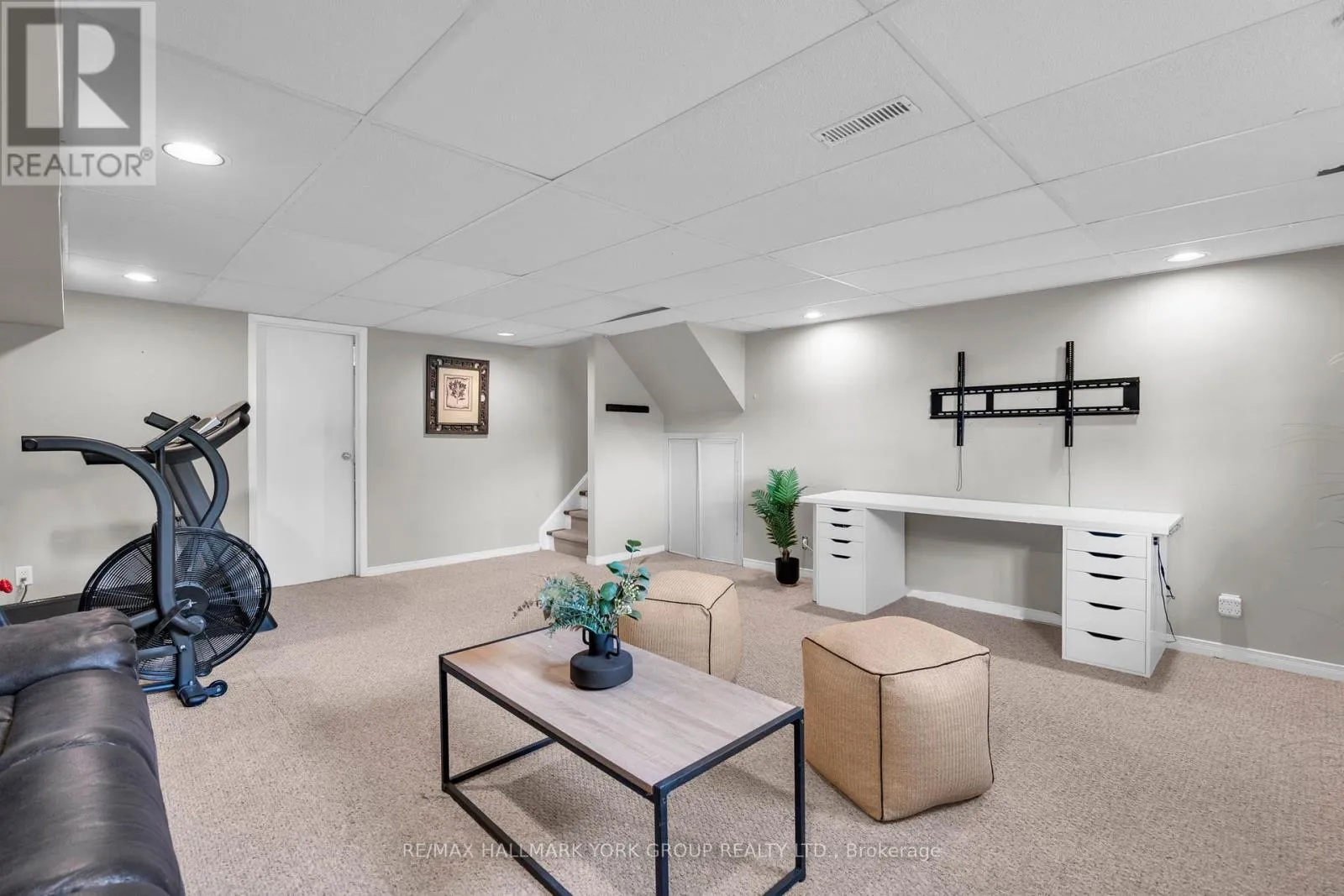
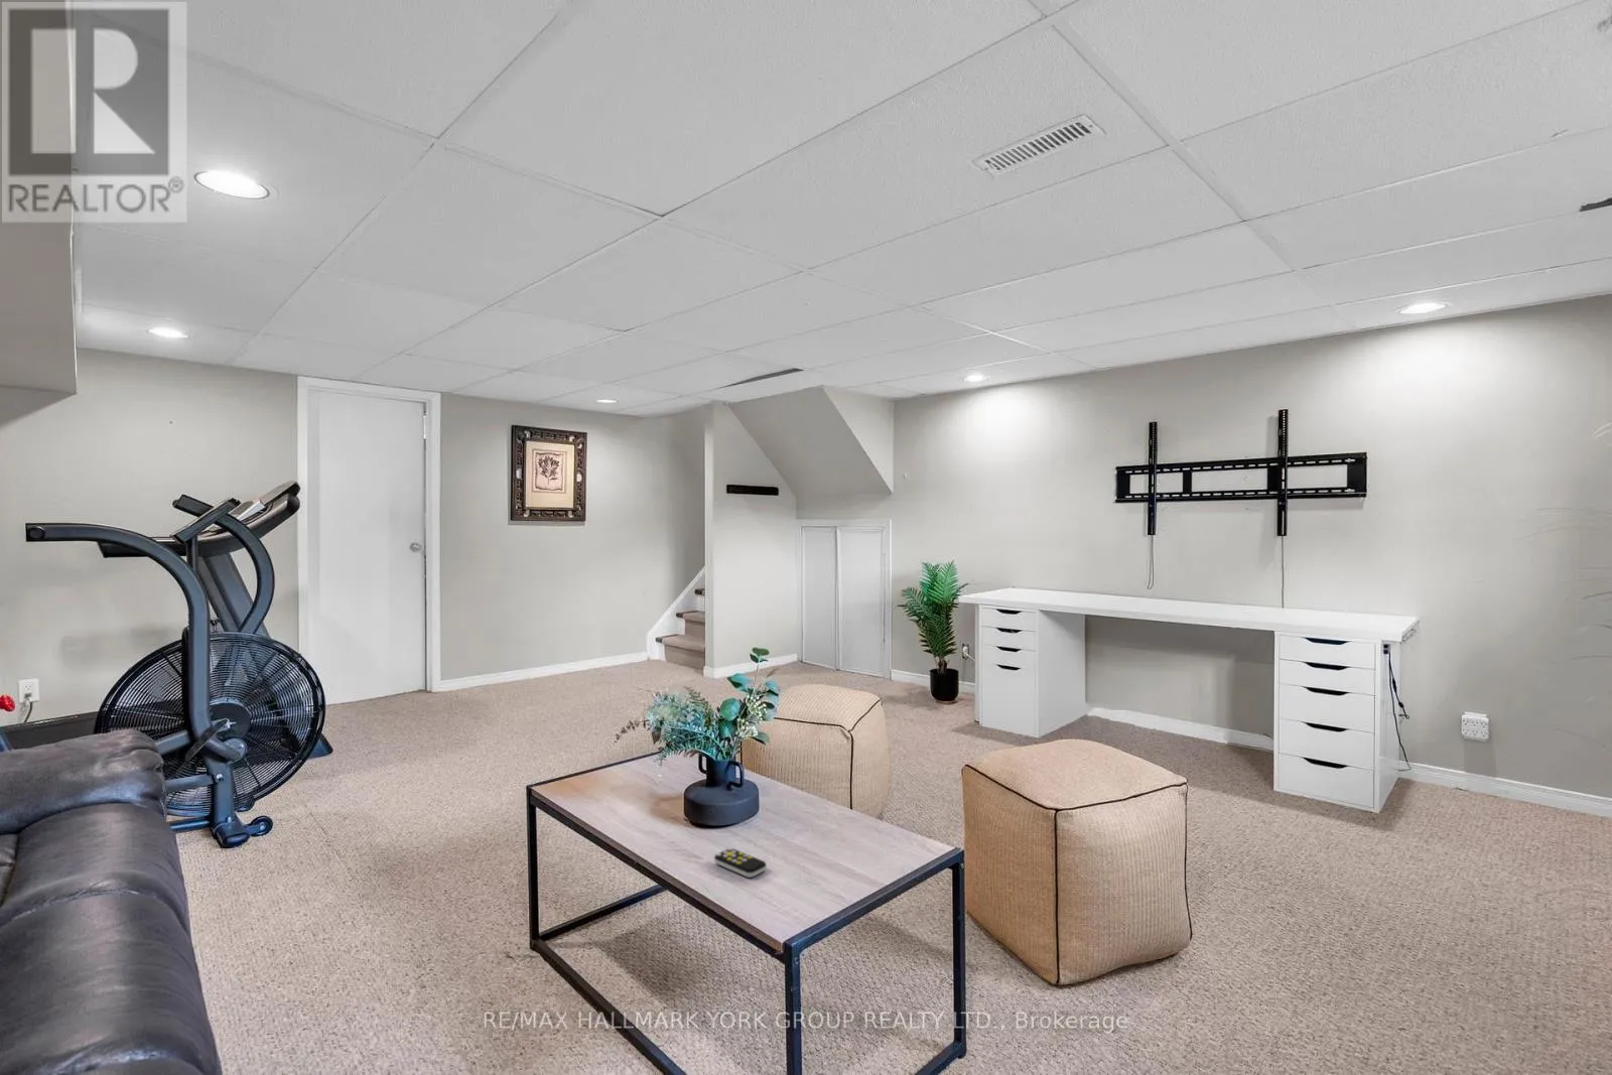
+ remote control (740, 861)
